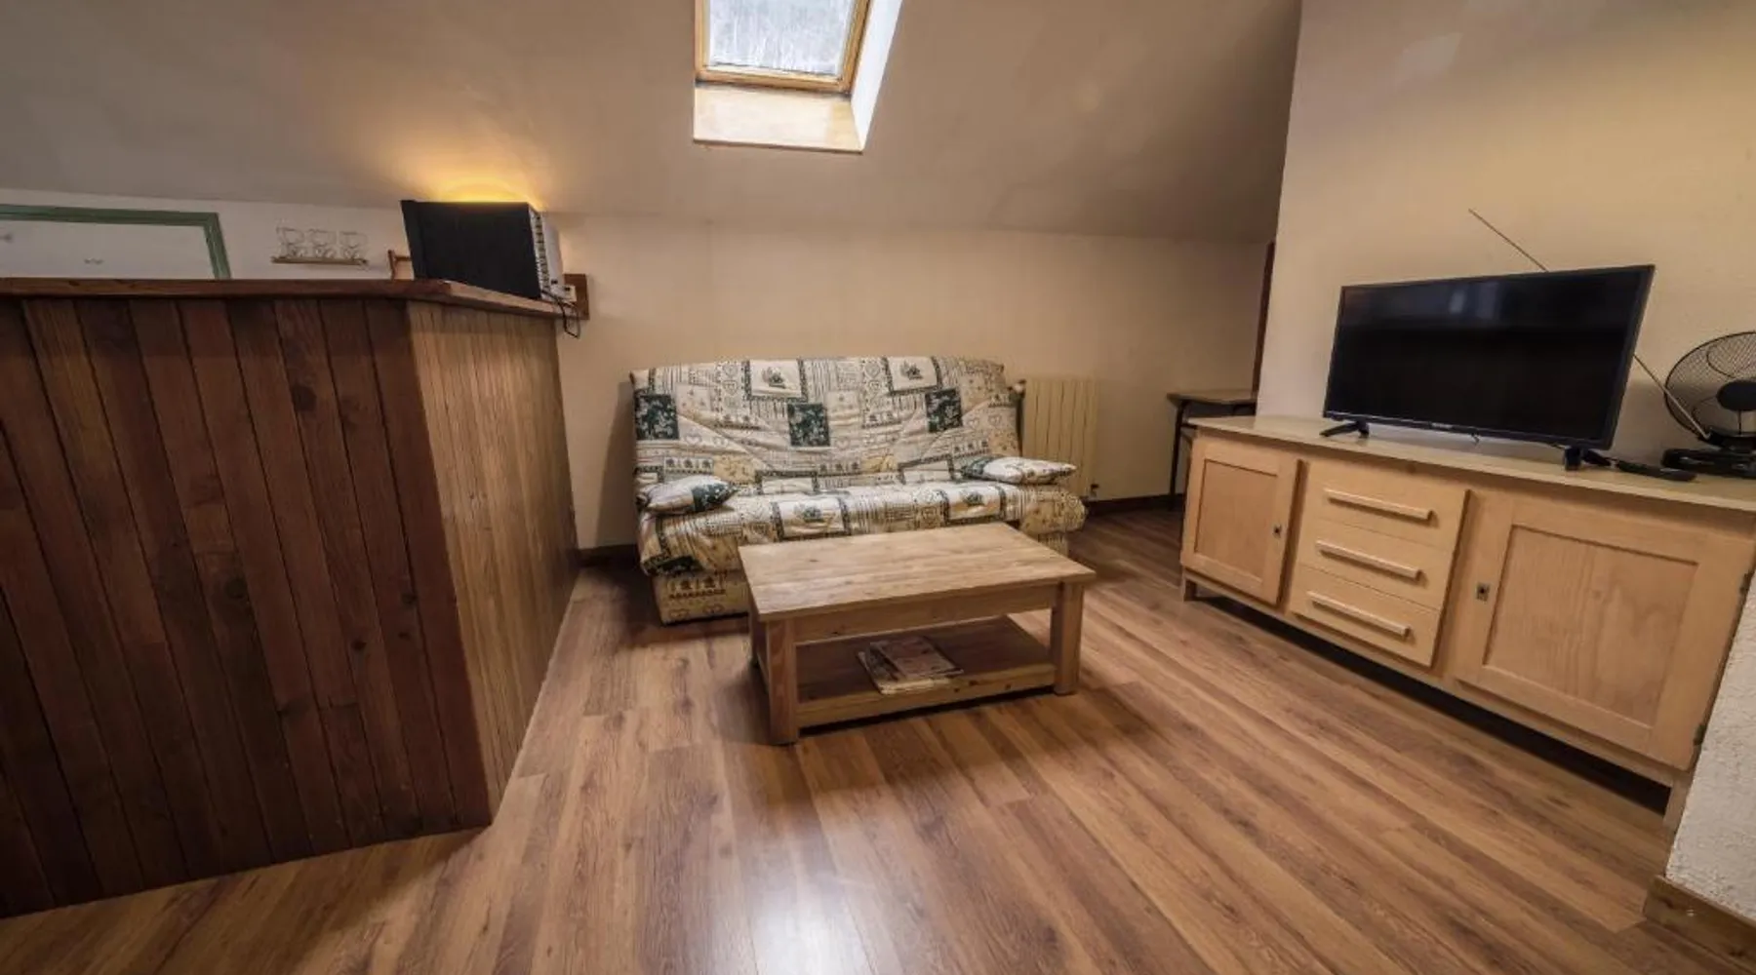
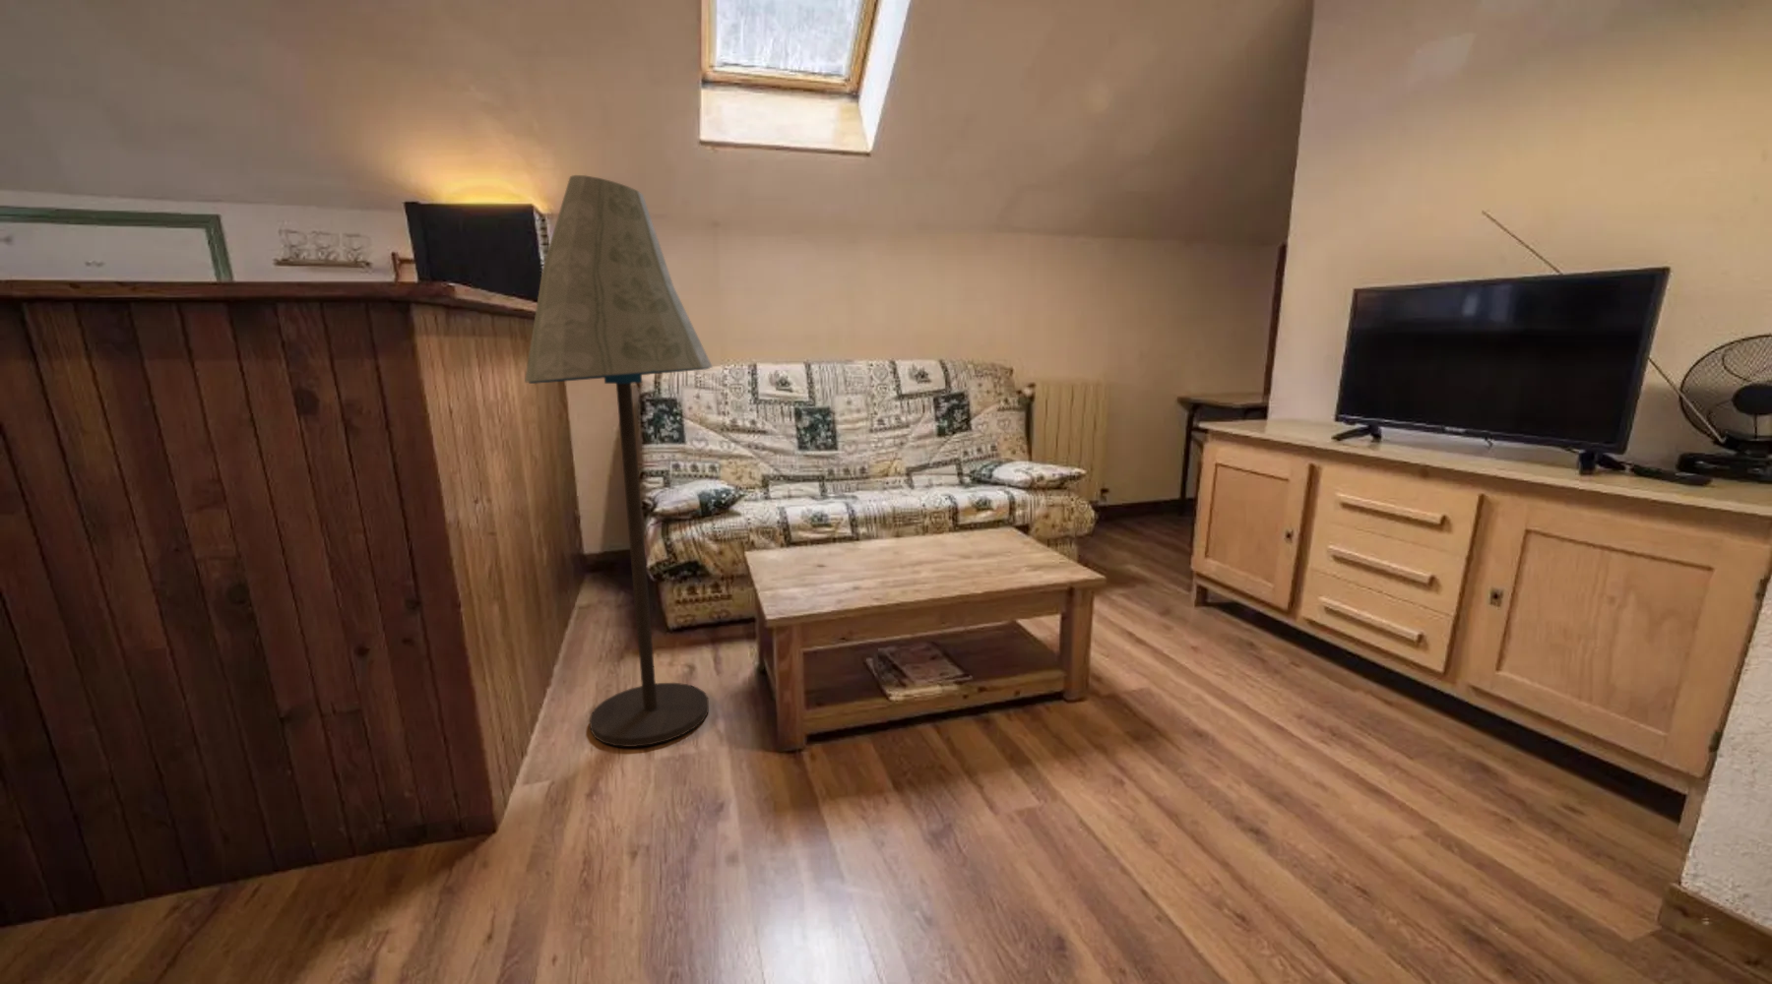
+ floor lamp (630, 468)
